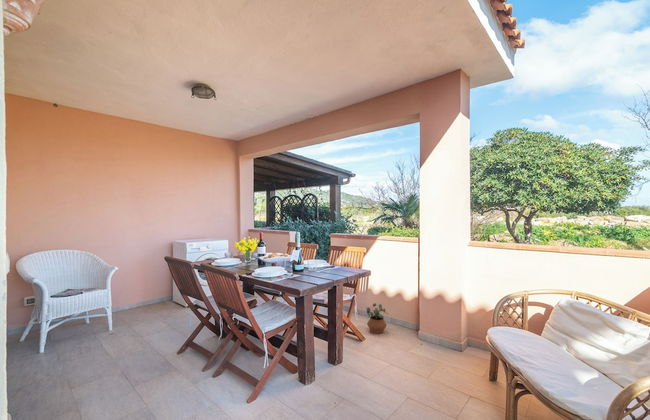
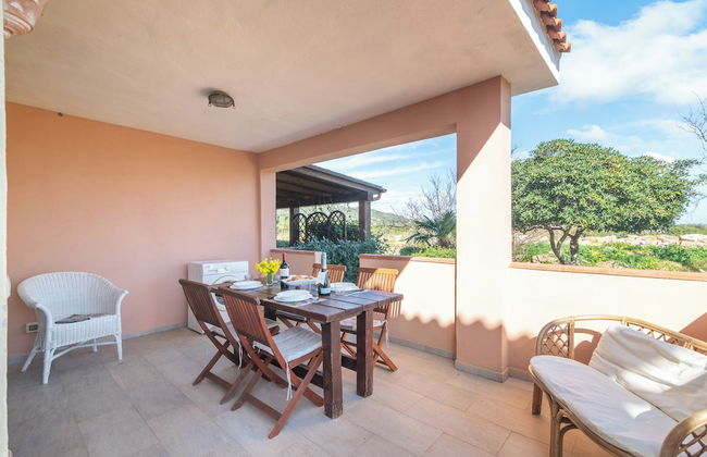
- potted plant (377, 317)
